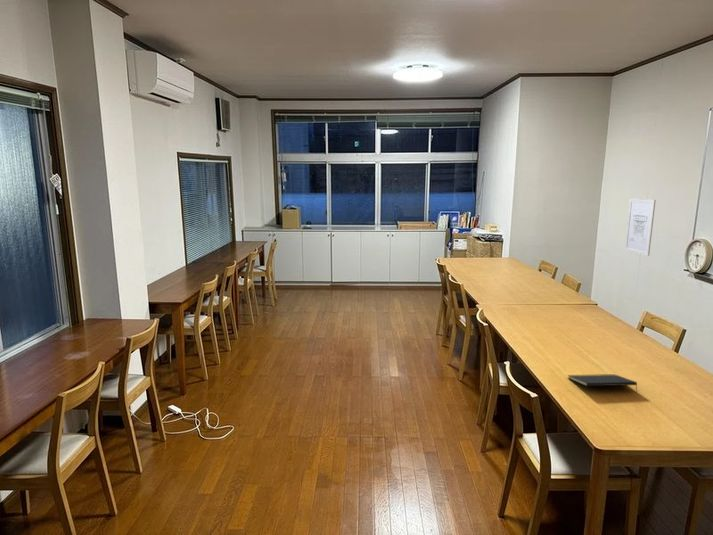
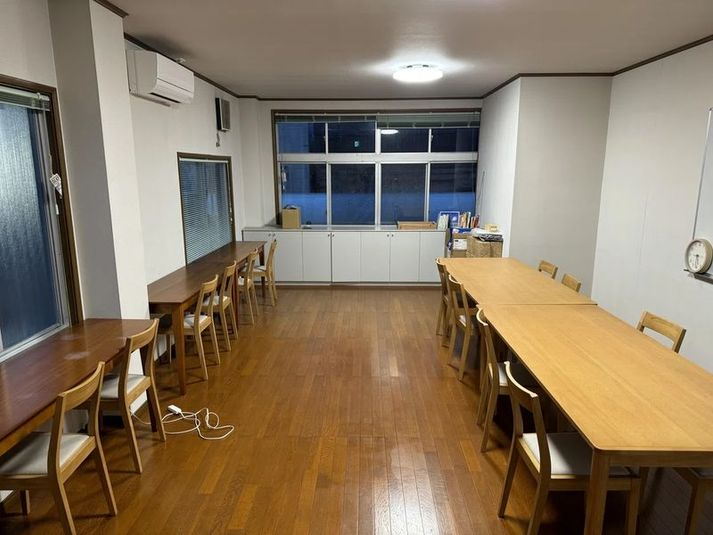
- notepad (600, 380)
- wall art (639, 226)
